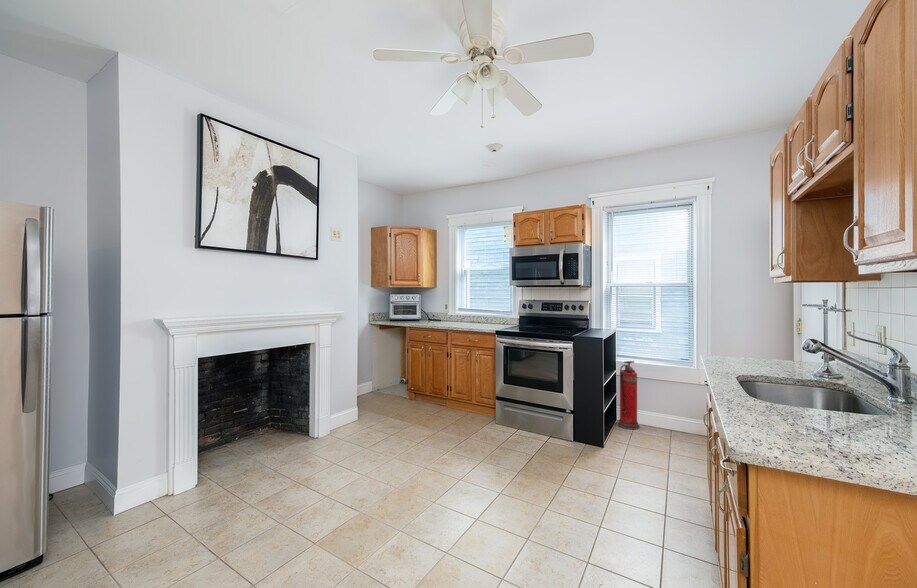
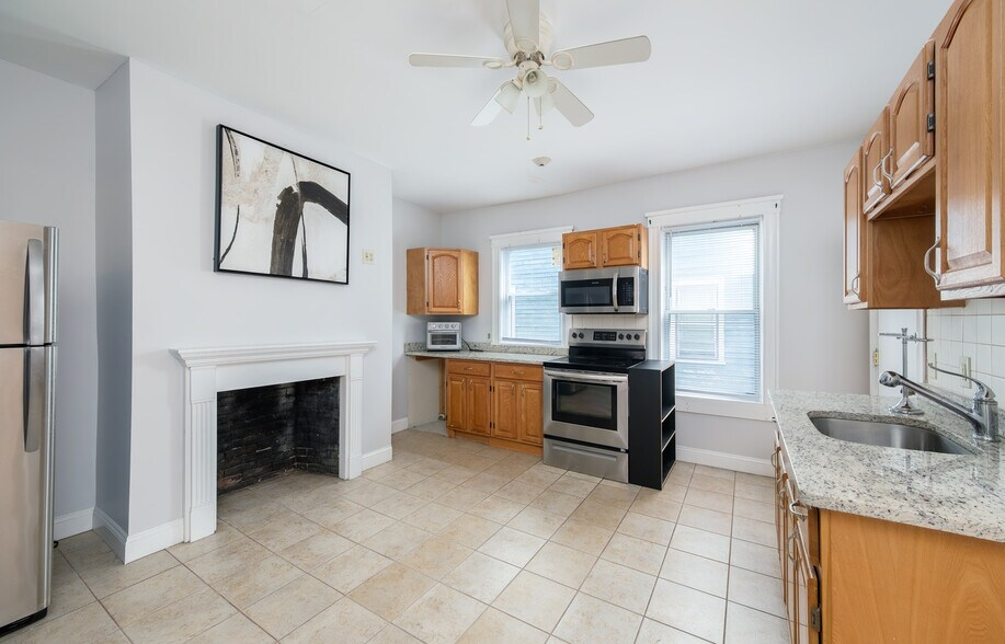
- fire extinguisher (628, 393)
